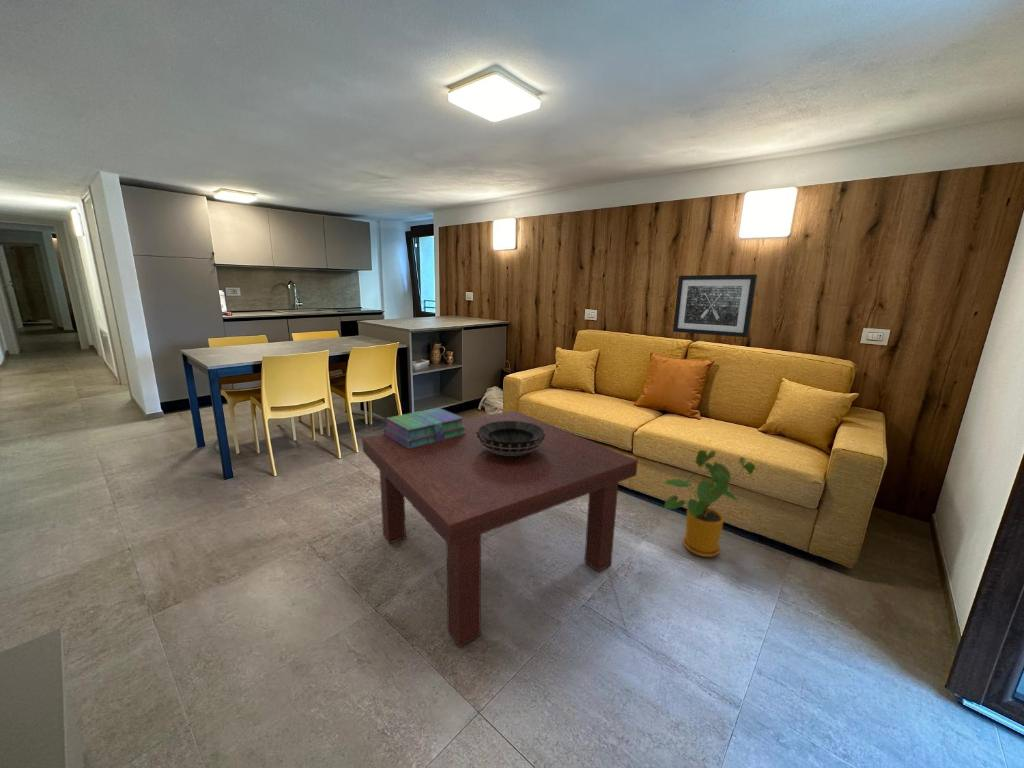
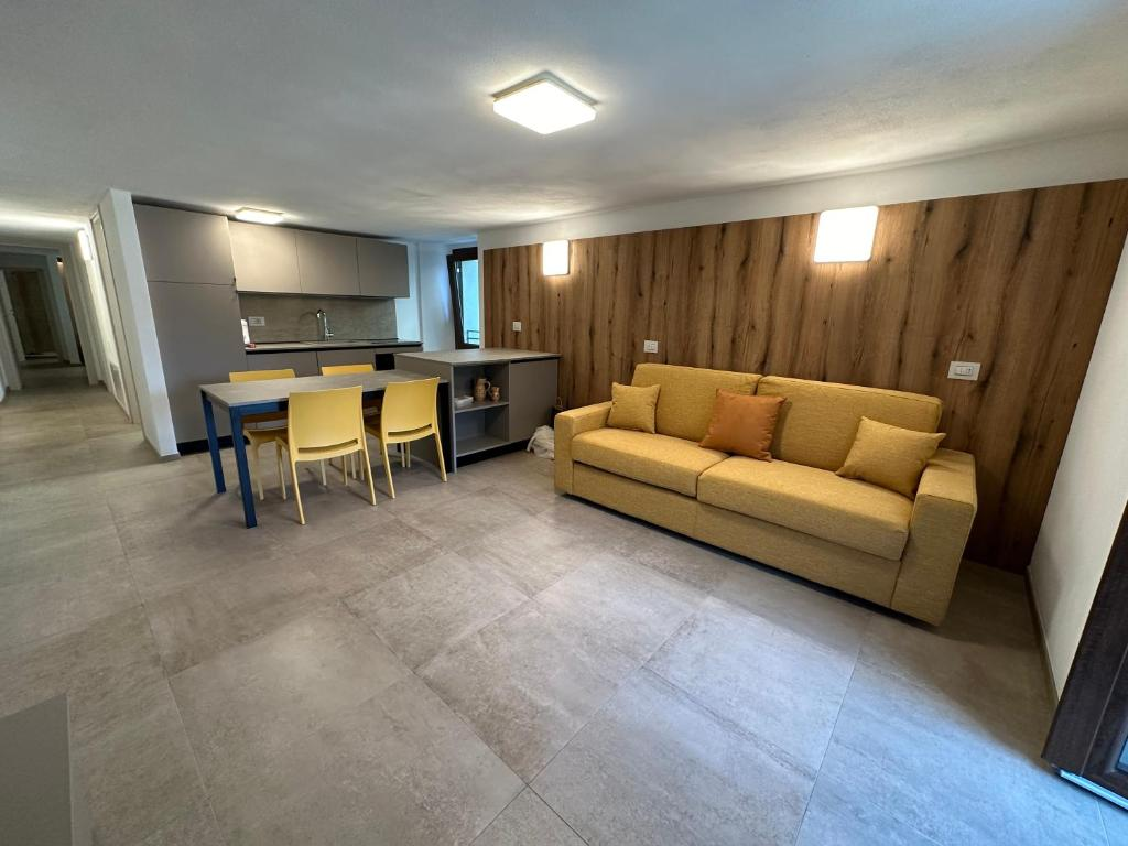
- decorative bowl (509, 439)
- house plant (704, 503)
- stack of books (425, 425)
- wall art (712, 305)
- coffee table (492, 500)
